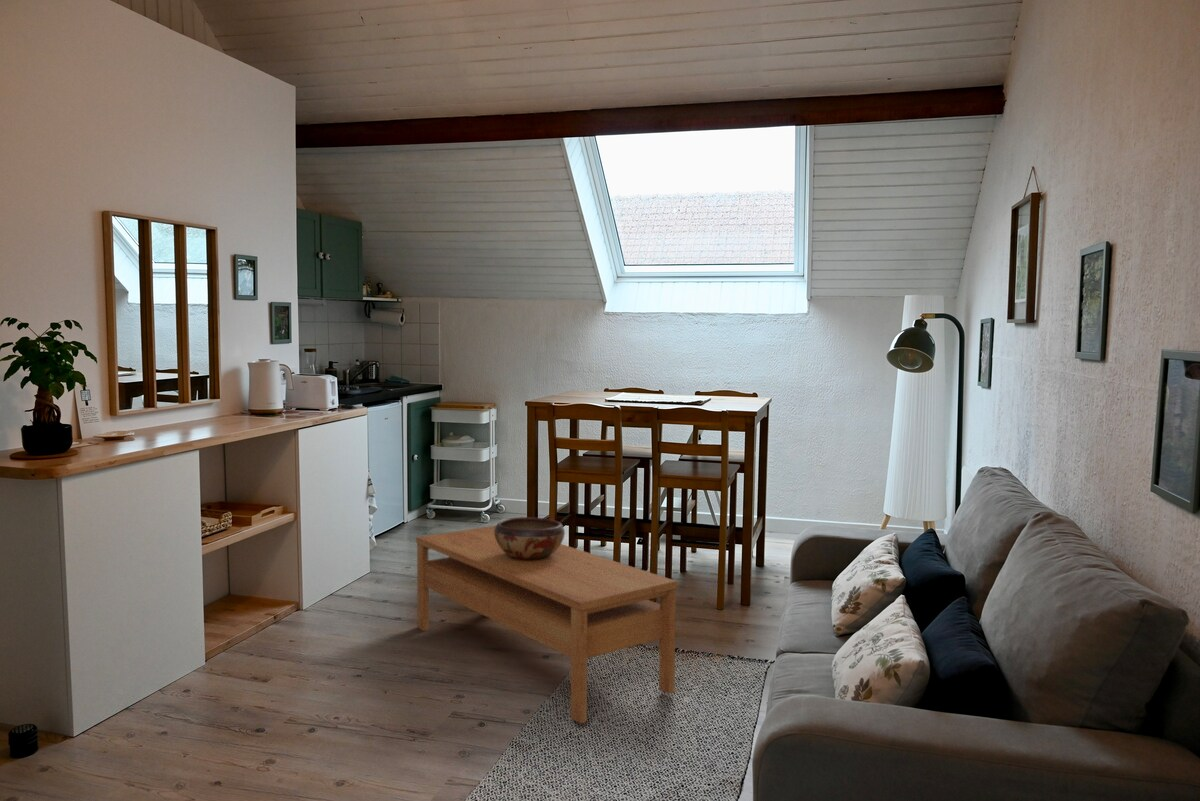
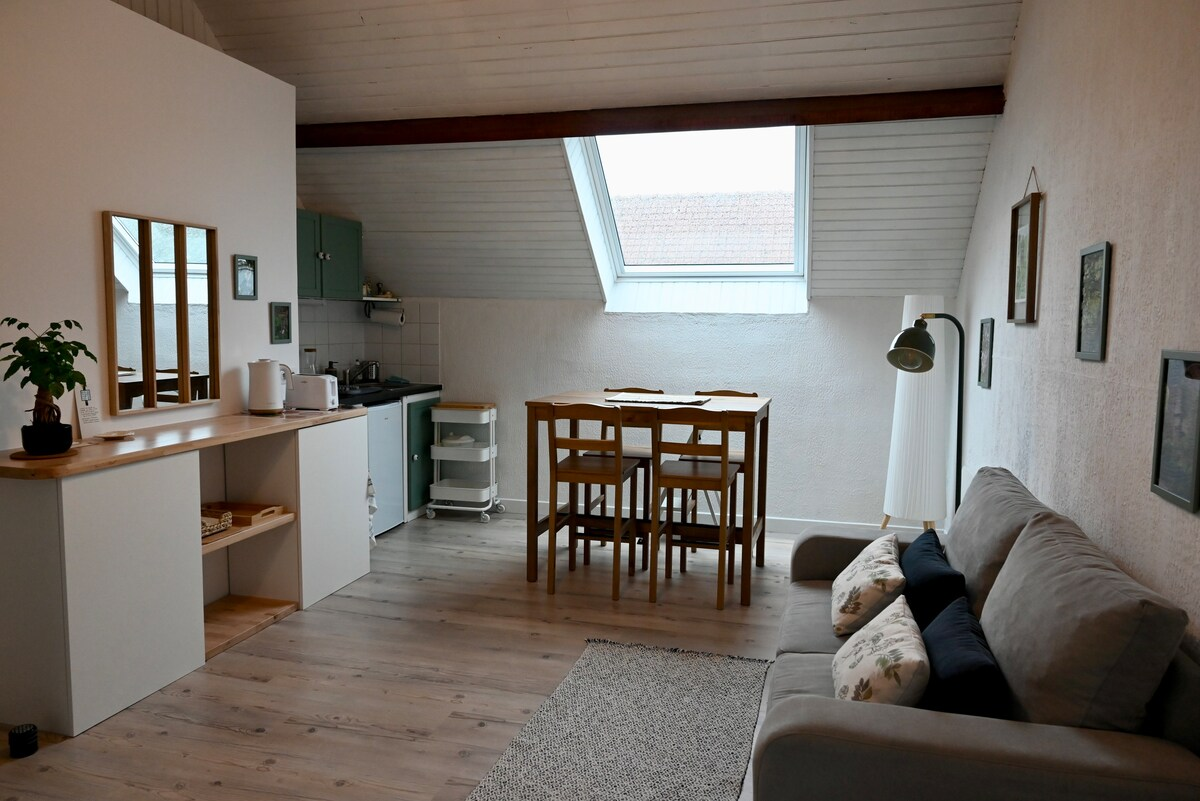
- decorative bowl (529, 539)
- coffee table (533, 607)
